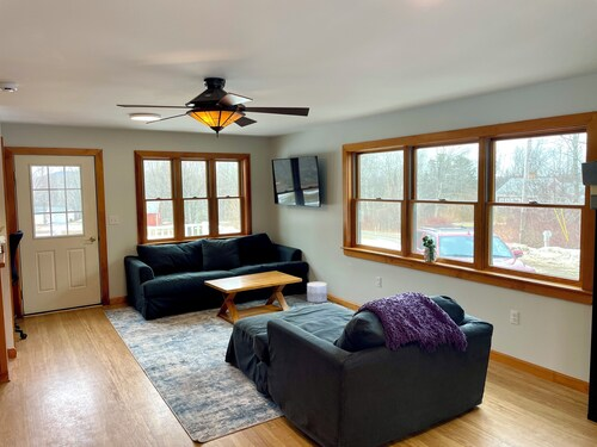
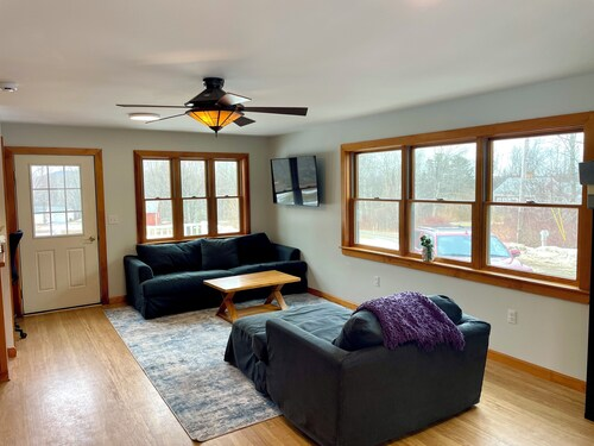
- planter (316, 292)
